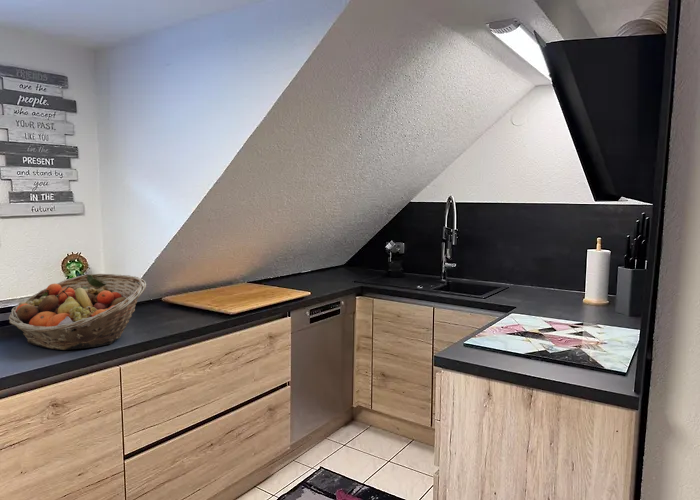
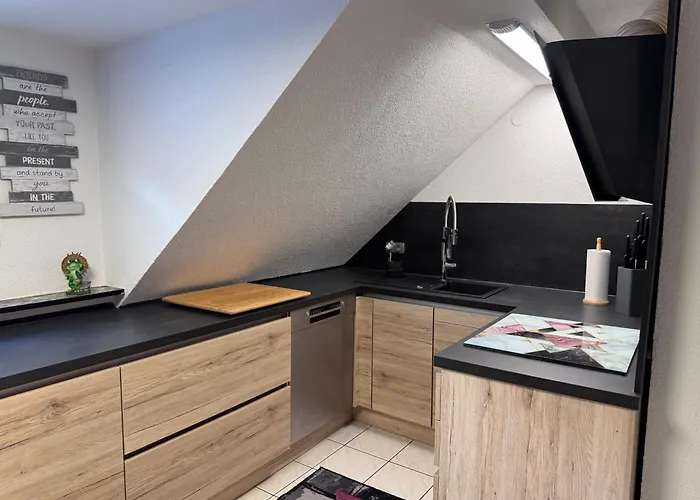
- fruit basket (80, 308)
